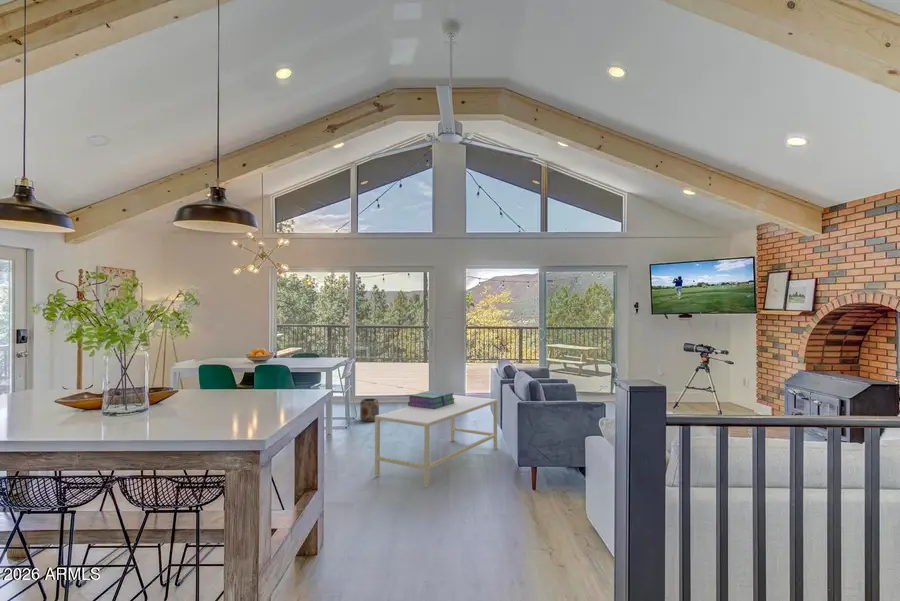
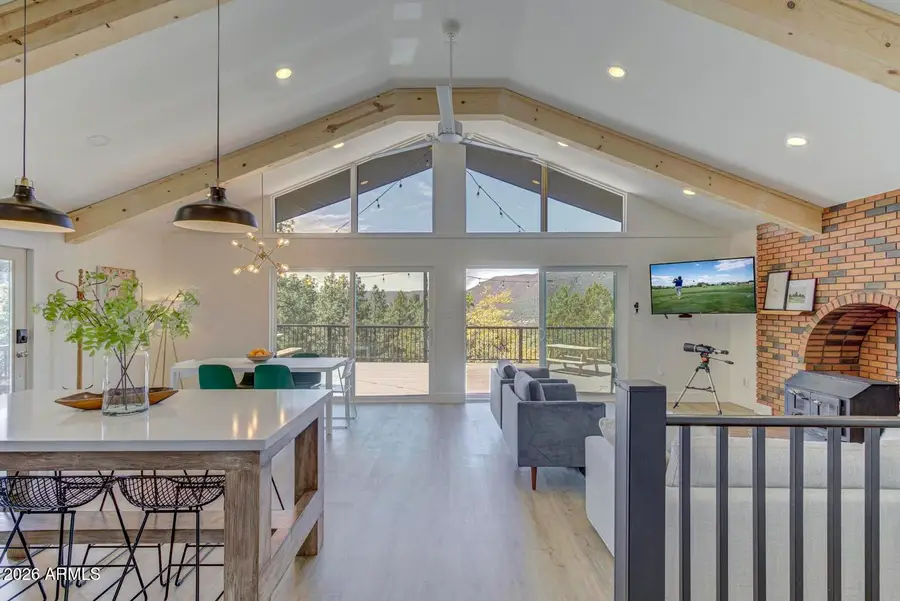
- coffee table (451, 433)
- planter (369, 409)
- stack of books (431, 398)
